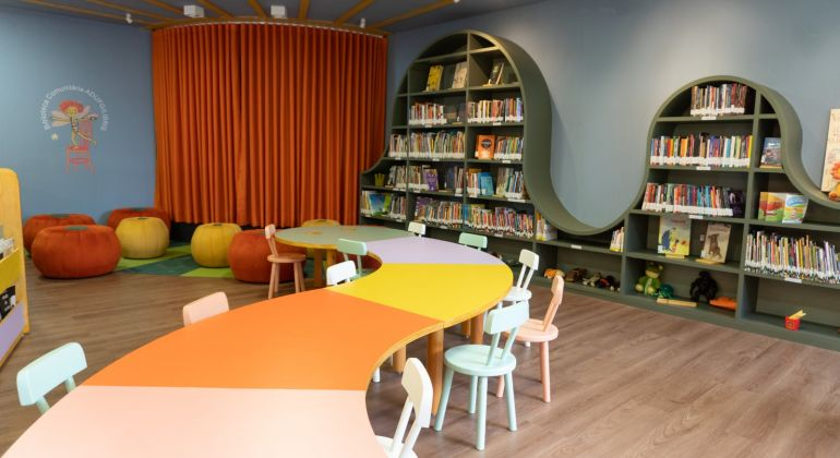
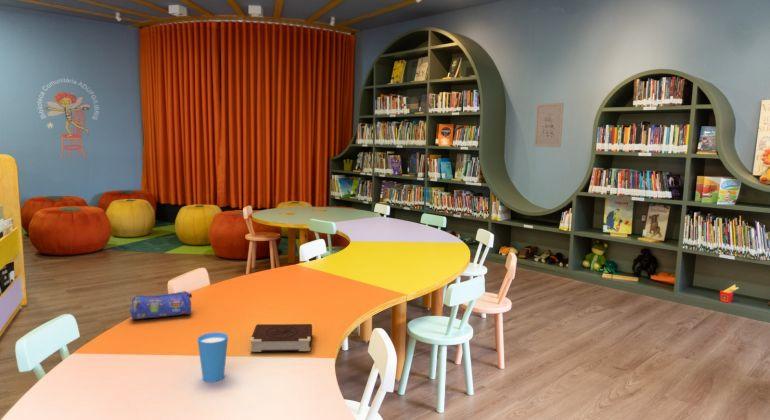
+ wall art (548, 125)
+ book (282, 336)
+ cup (213, 357)
+ pencil case (162, 304)
